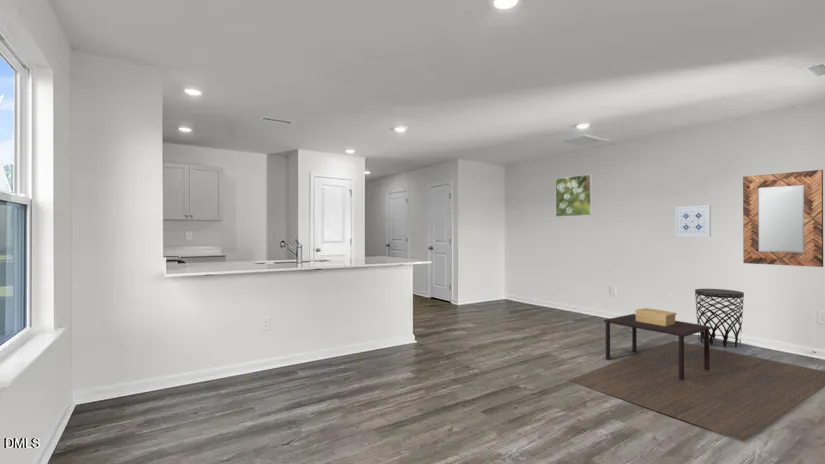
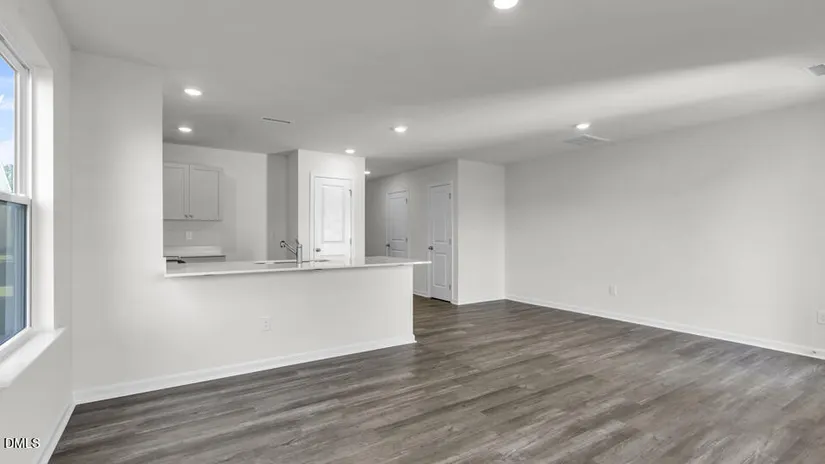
- coffee table (655, 331)
- home mirror (780, 219)
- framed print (573, 196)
- wall art (692, 221)
- side table (718, 316)
